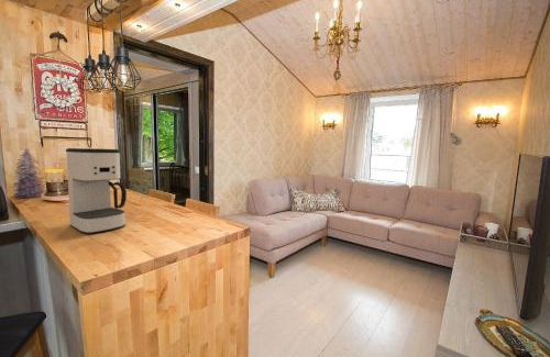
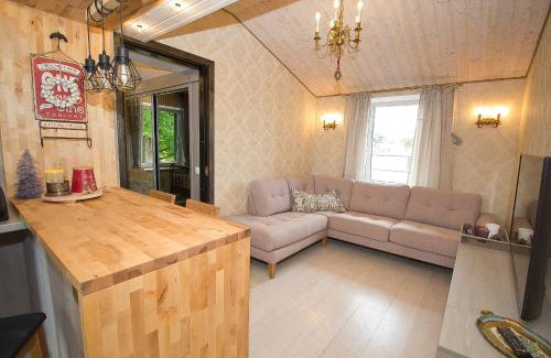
- coffee maker (100, 187)
